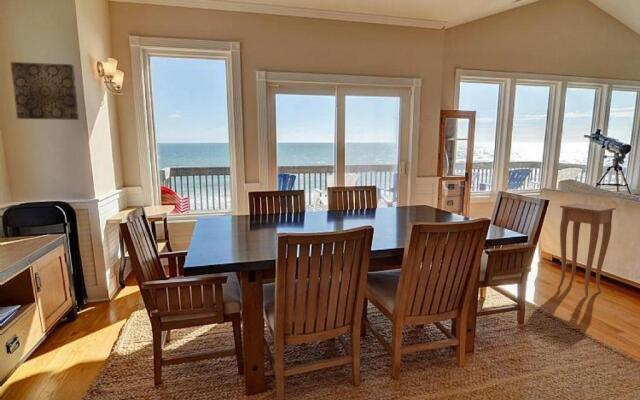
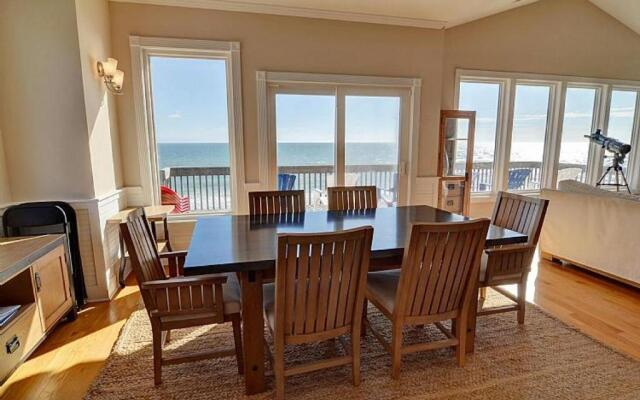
- side table (577, 248)
- wall art (45, 91)
